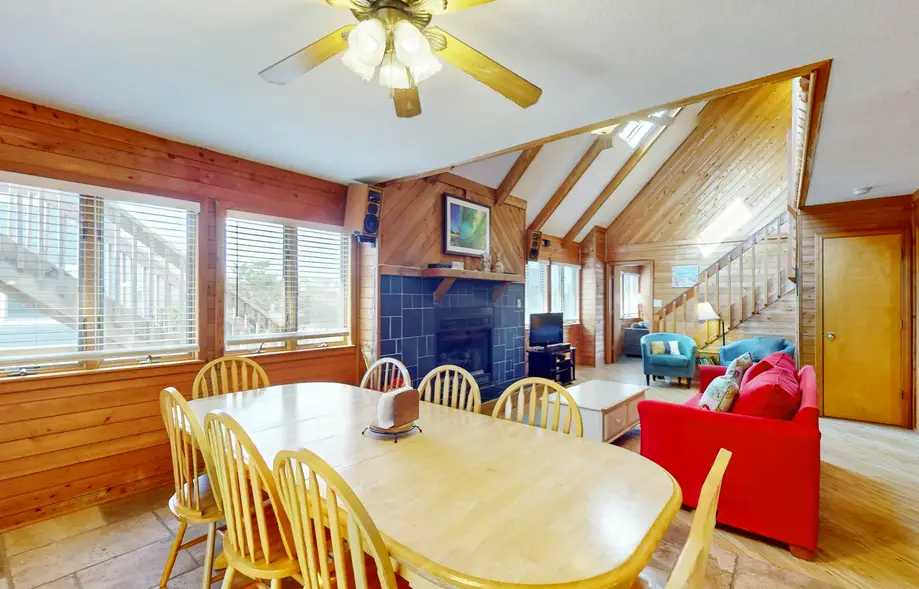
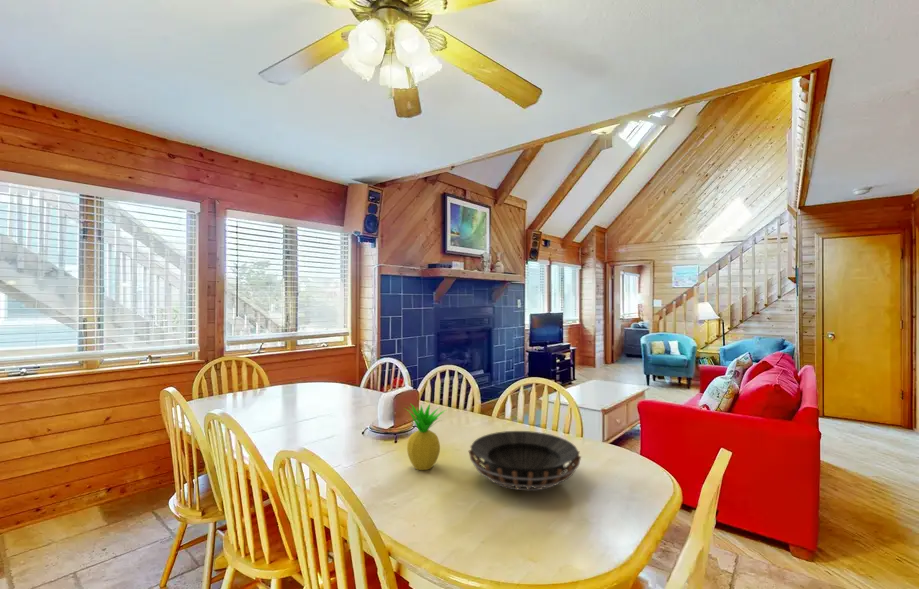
+ decorative bowl (524, 462)
+ fruit (425, 437)
